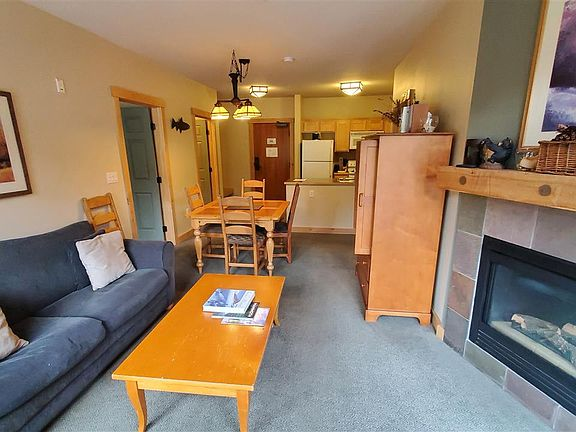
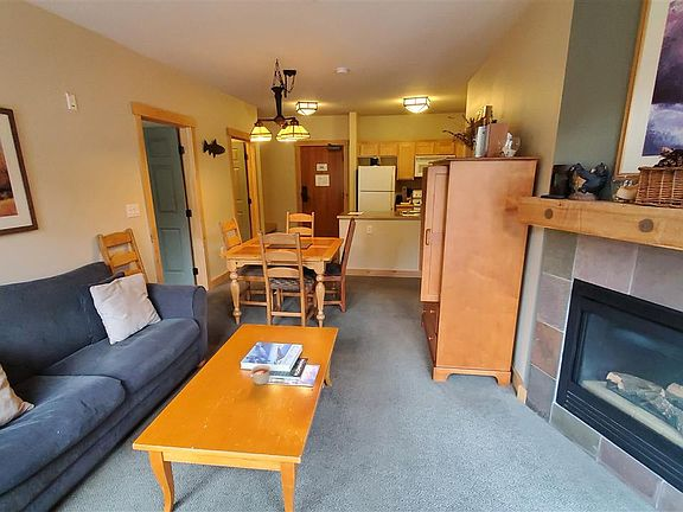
+ candle (261, 375)
